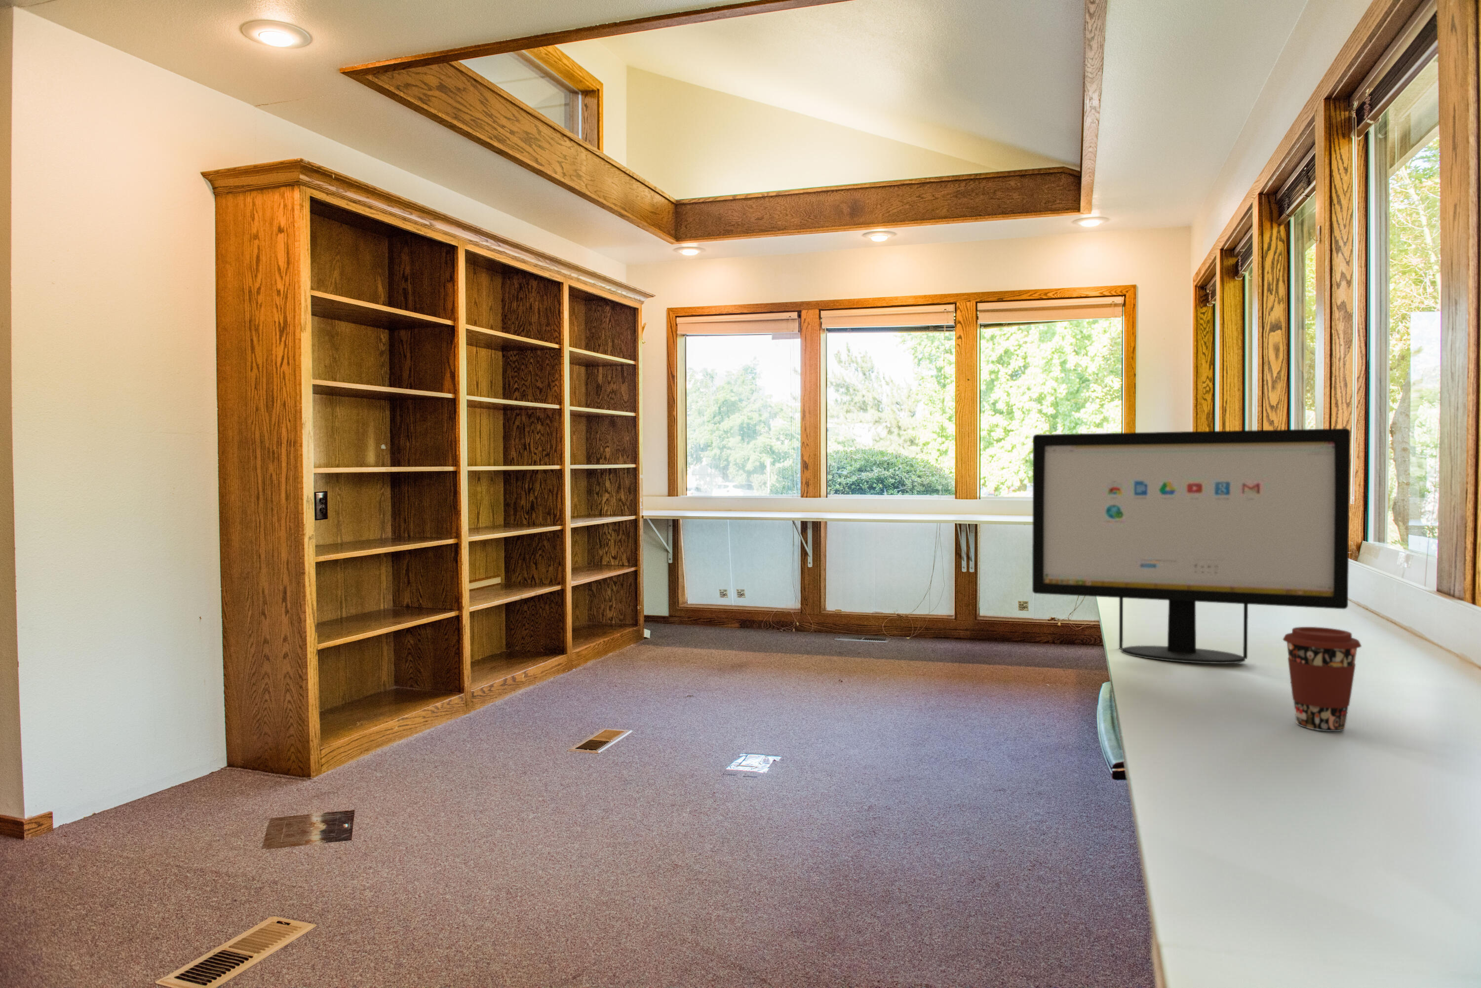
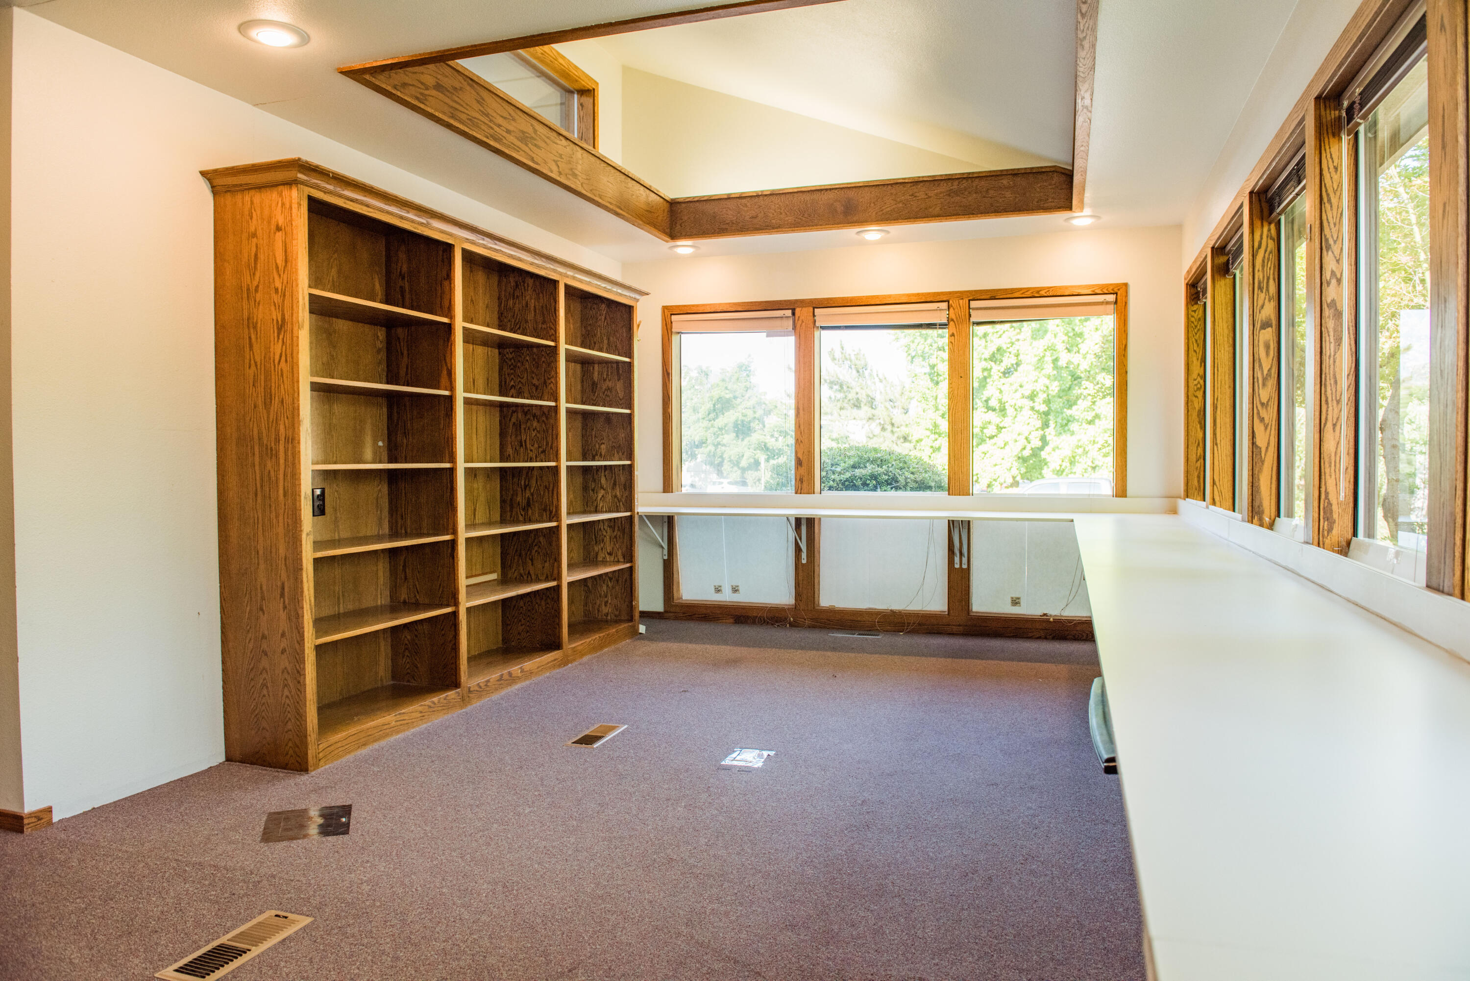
- coffee cup (1321, 678)
- computer monitor (1180, 545)
